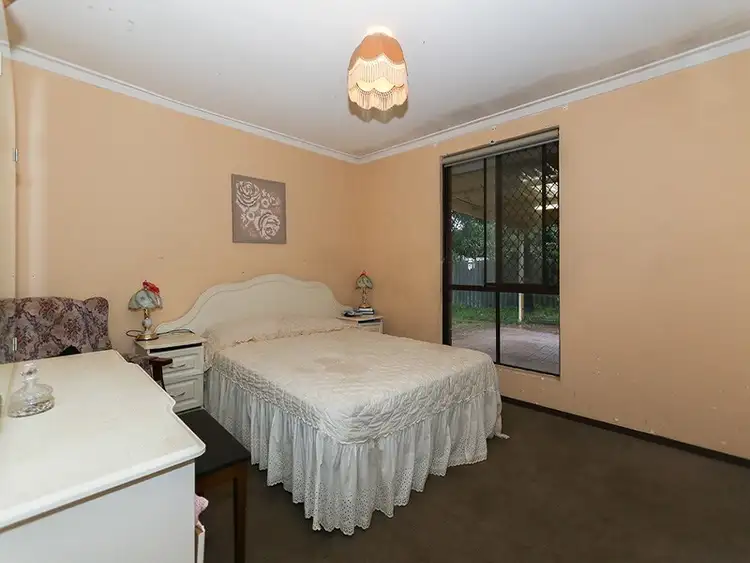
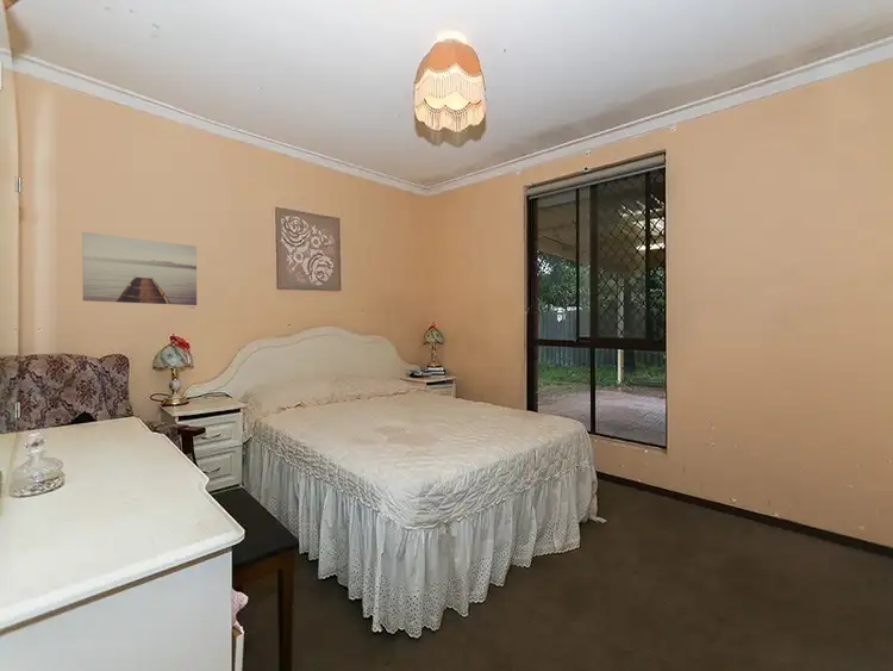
+ wall art (143, 271)
